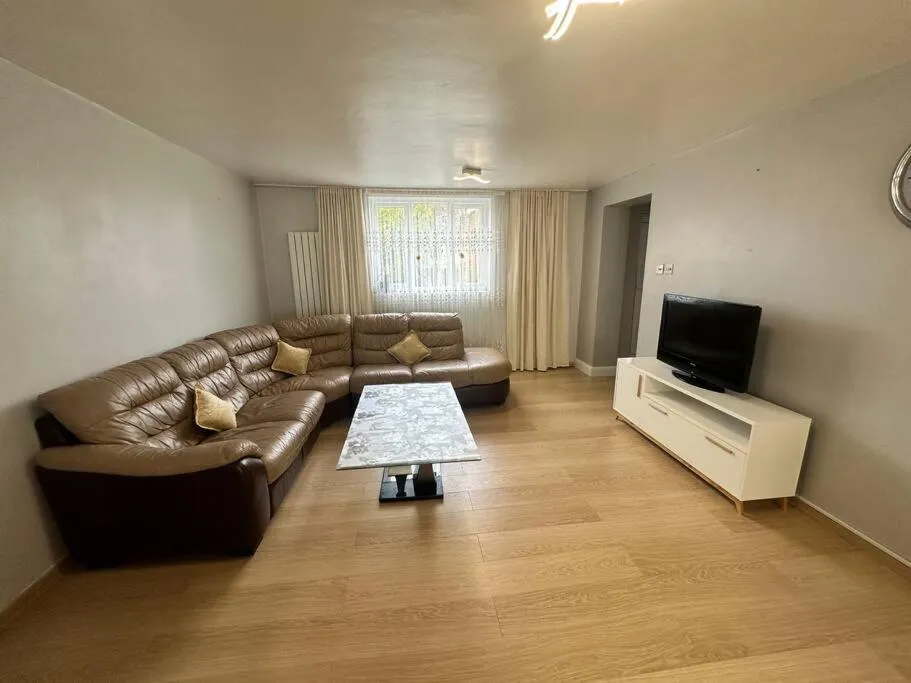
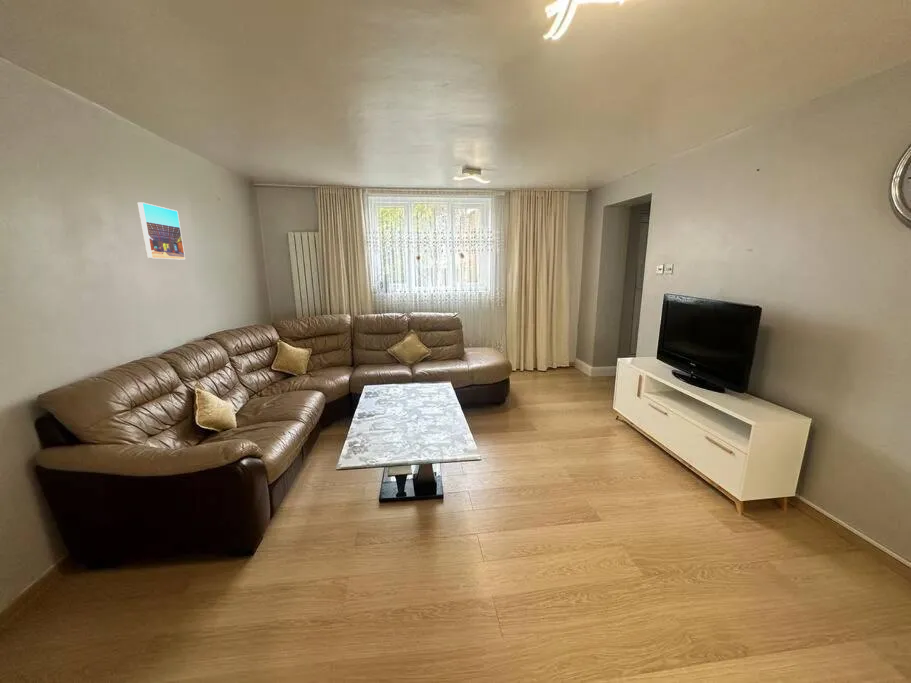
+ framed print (163, 233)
